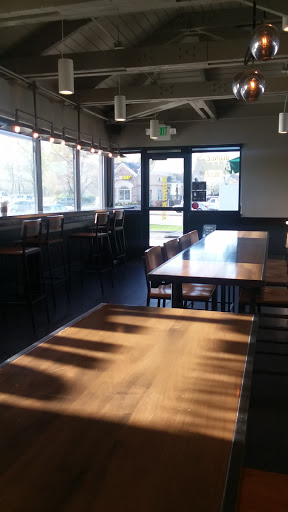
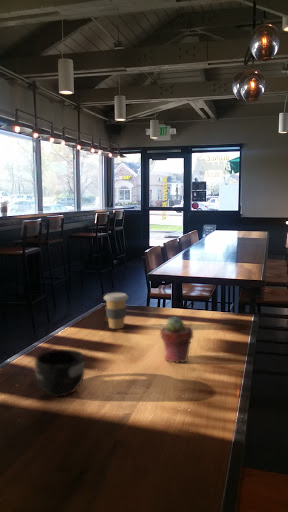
+ potted succulent (176, 337)
+ mug (62, 370)
+ coffee cup (116, 310)
